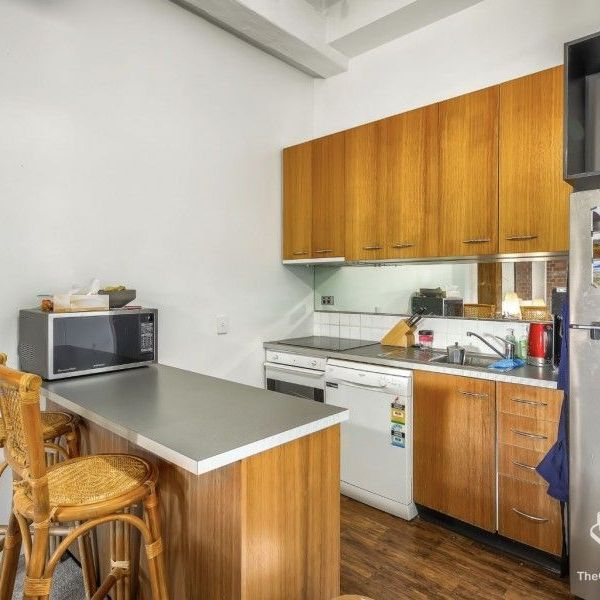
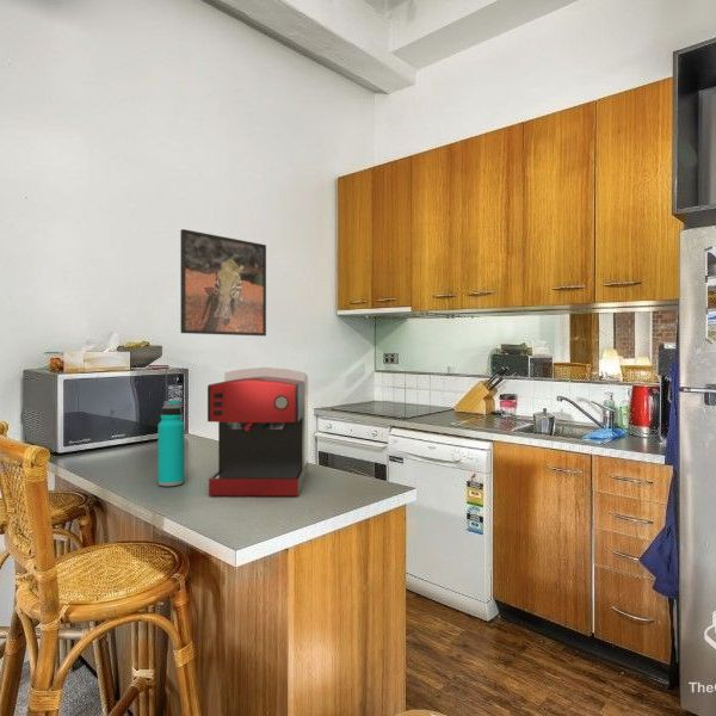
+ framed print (226, 285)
+ water bottle (171, 442)
+ coffee maker (259, 427)
